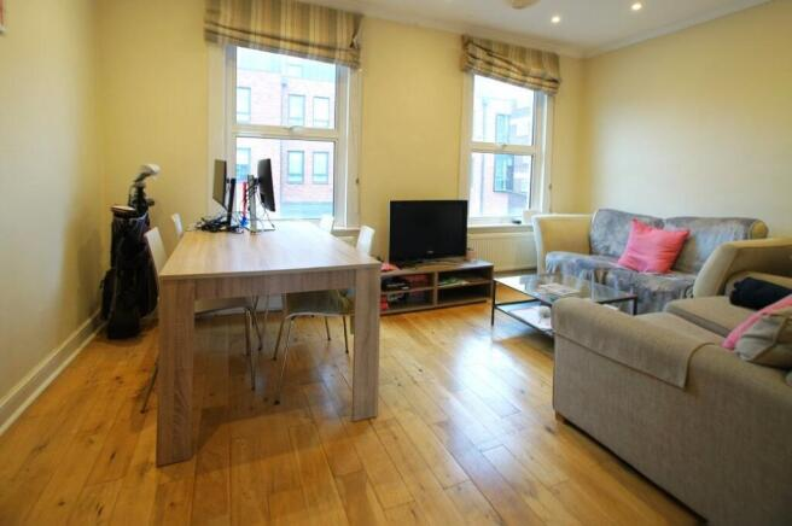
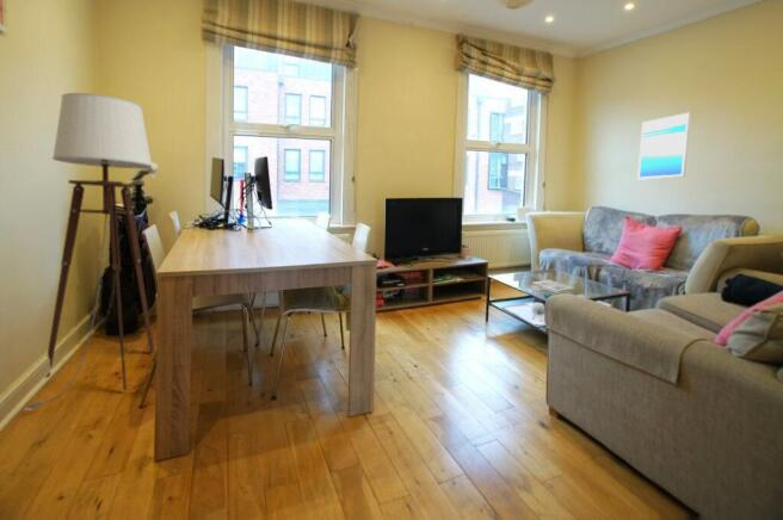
+ floor lamp (103, 242)
+ wall art (662, 148)
